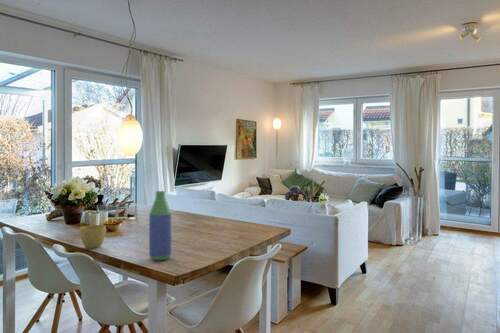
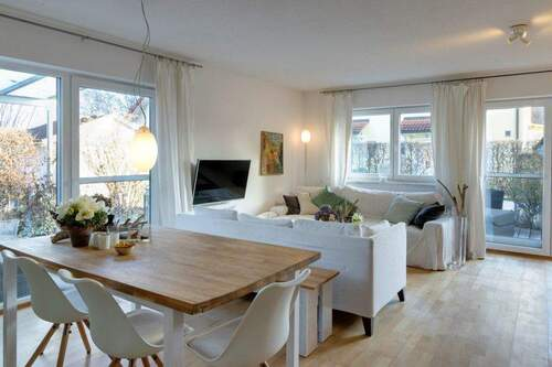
- cup (91, 237)
- bottle (160, 224)
